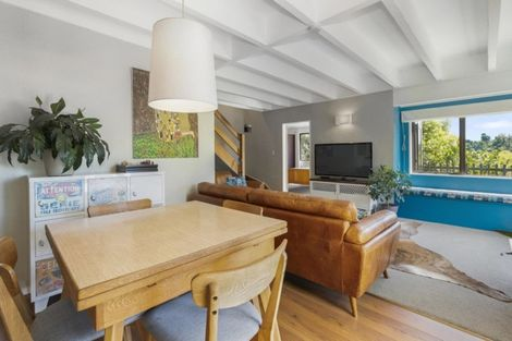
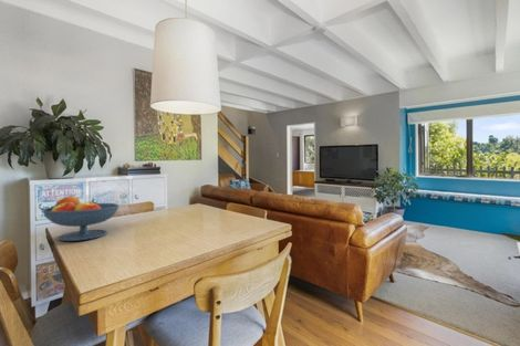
+ fruit bowl (83, 216)
